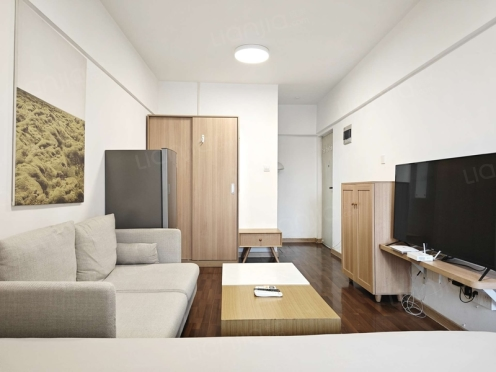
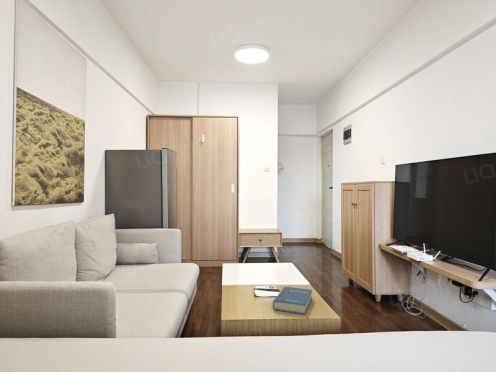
+ hardback book (293, 299)
